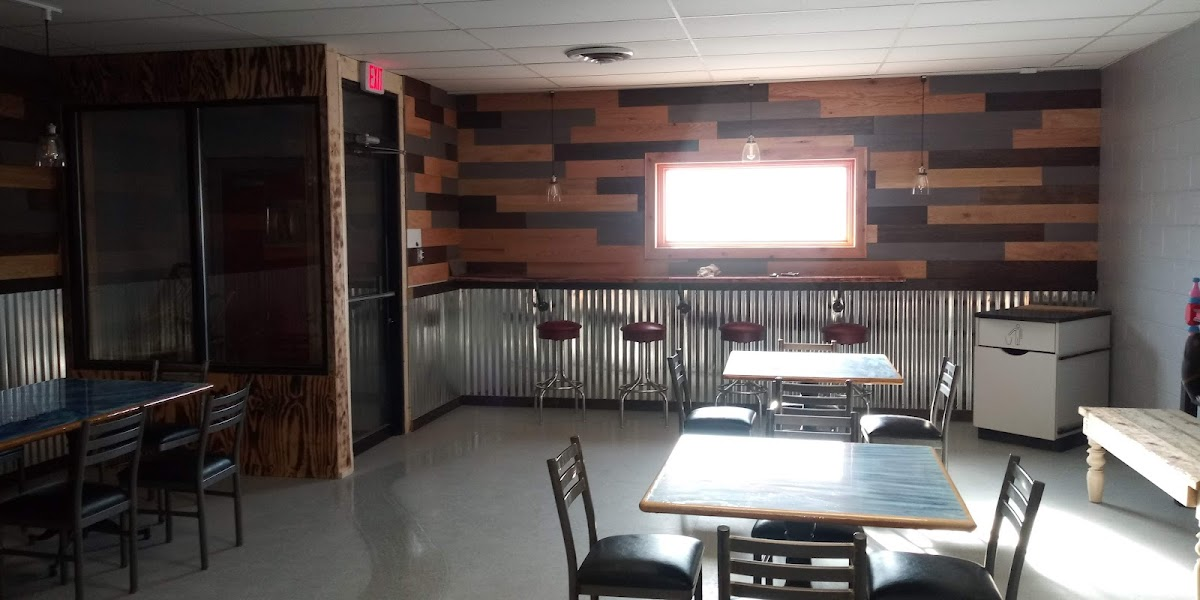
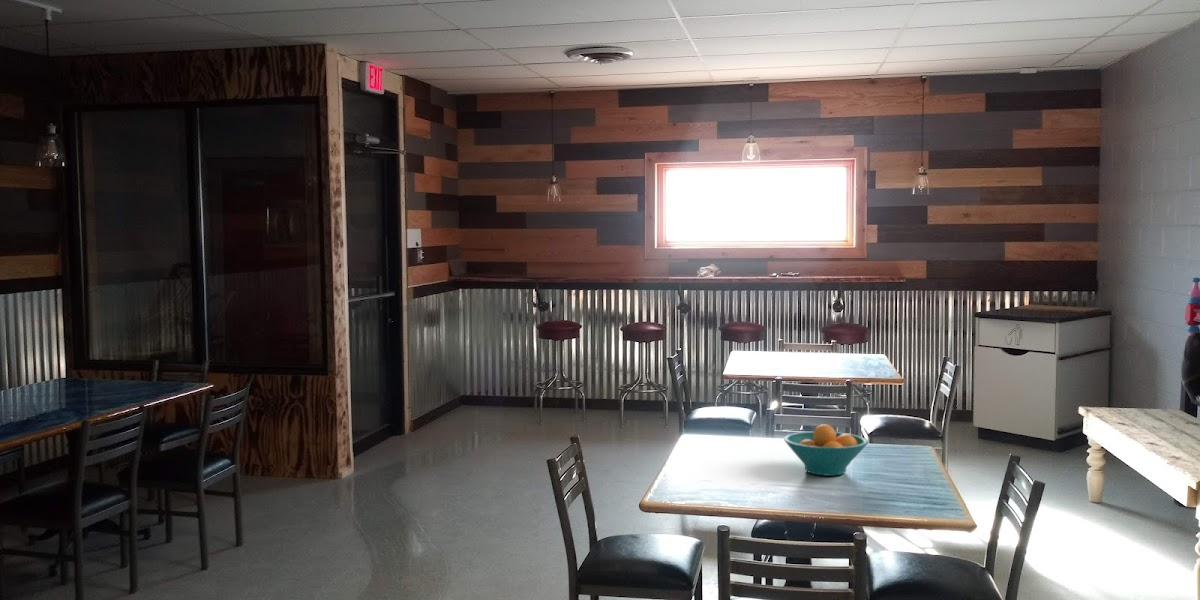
+ fruit bowl (825, 448)
